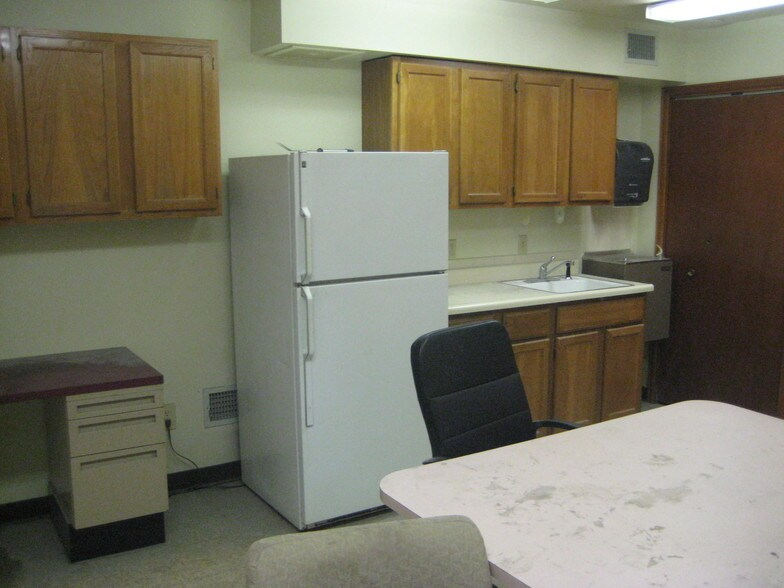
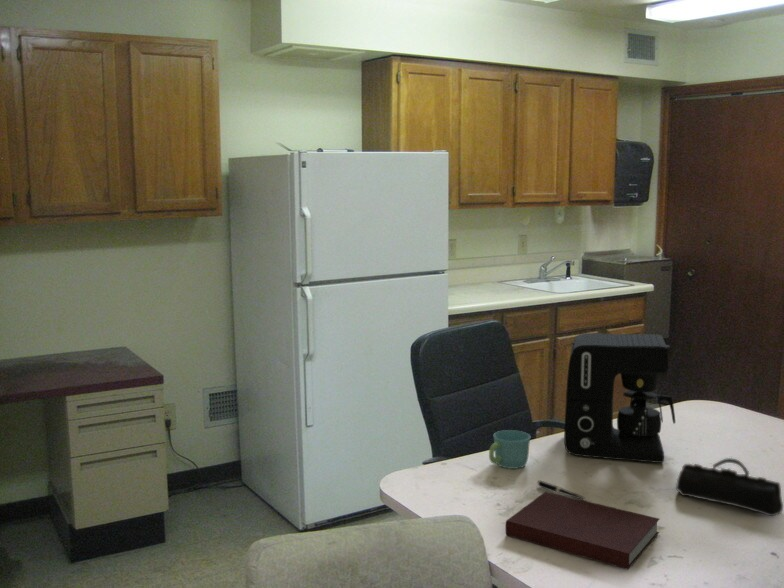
+ mug (507, 450)
+ notebook (582, 527)
+ pen (564, 491)
+ coffee maker (623, 394)
+ pencil case (728, 480)
